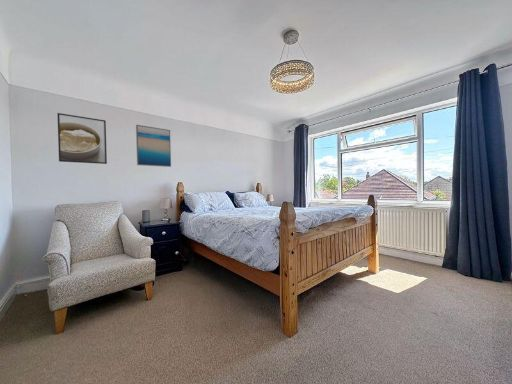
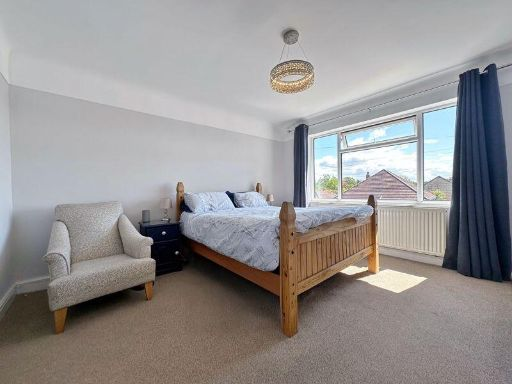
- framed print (83, 139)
- wall art (154, 146)
